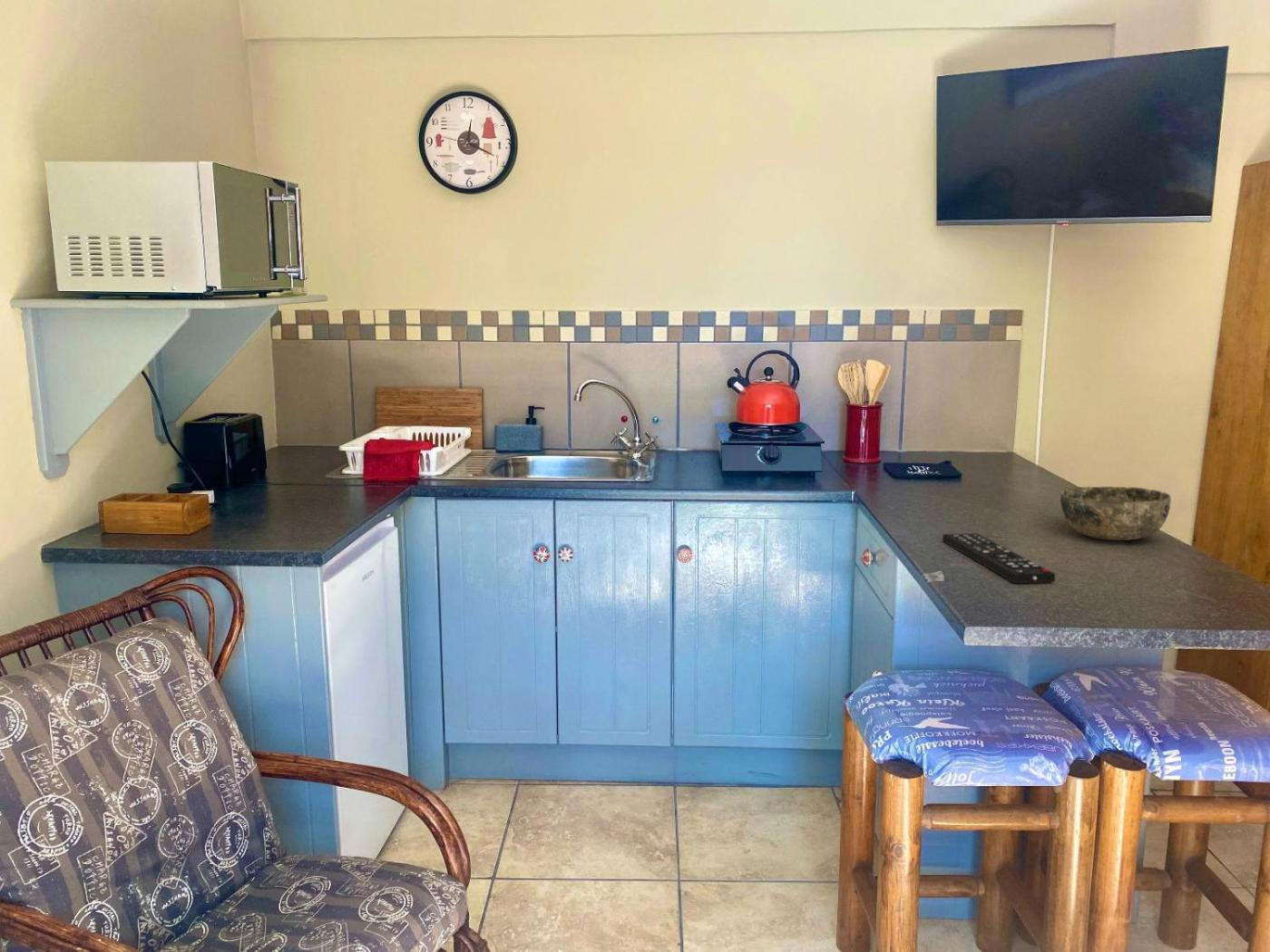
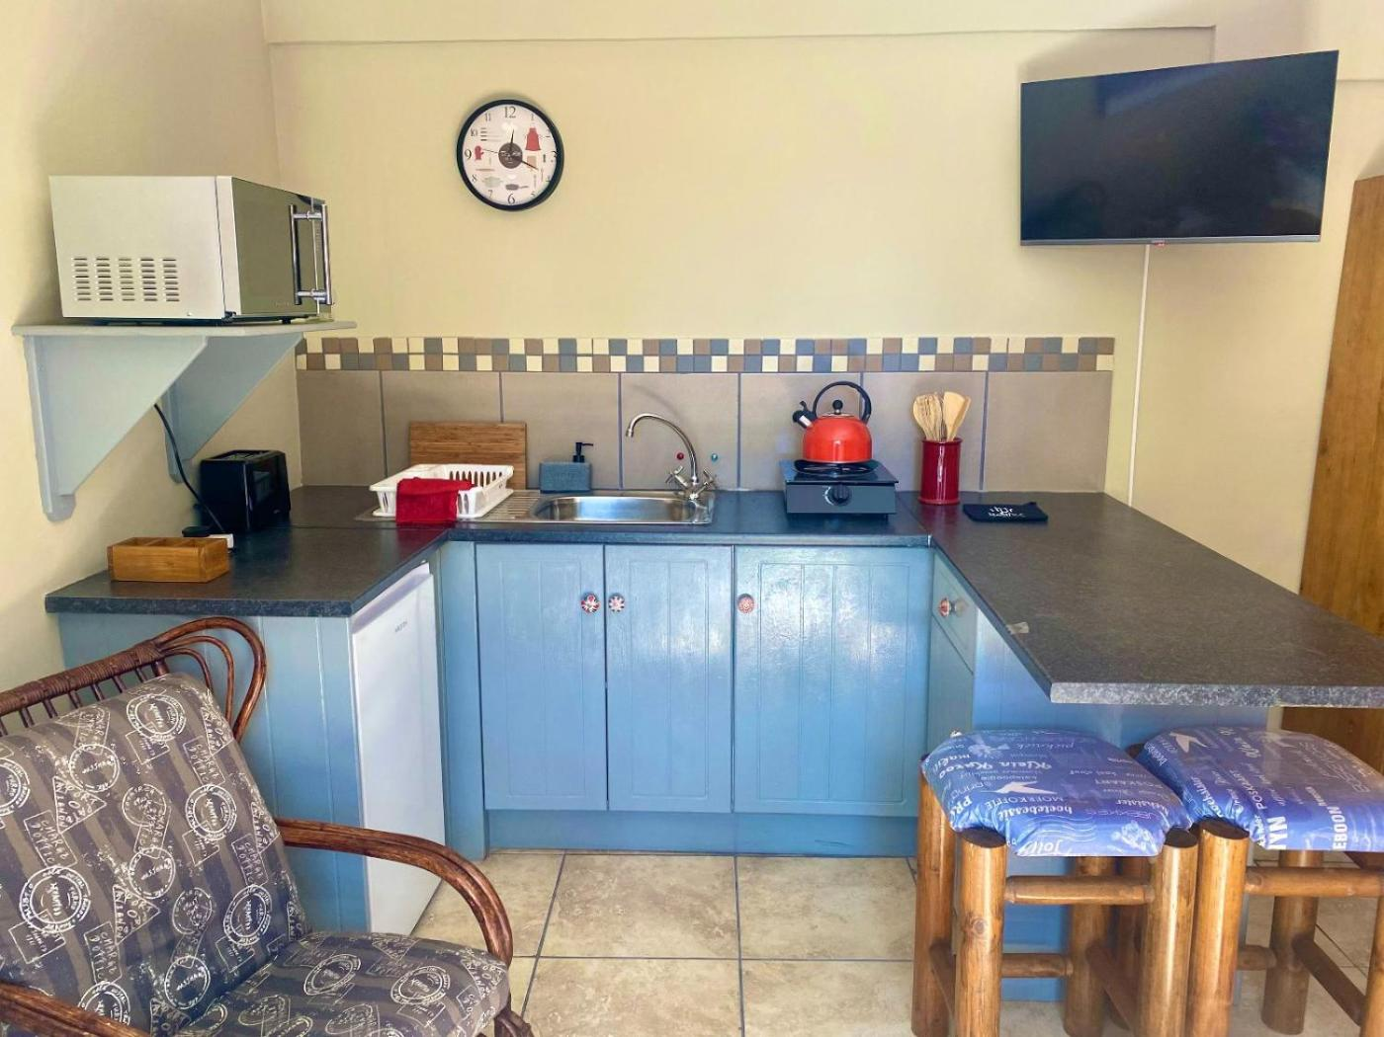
- bowl (1112, 513)
- remote control (994, 555)
